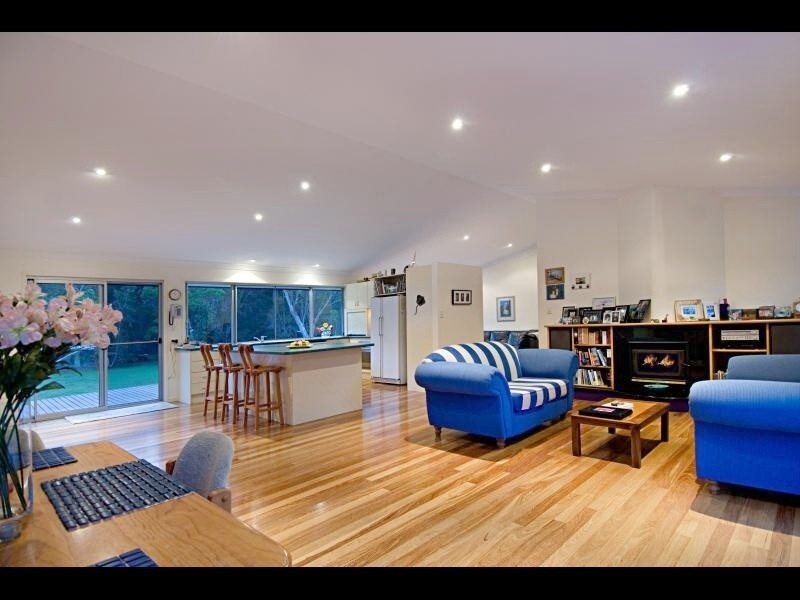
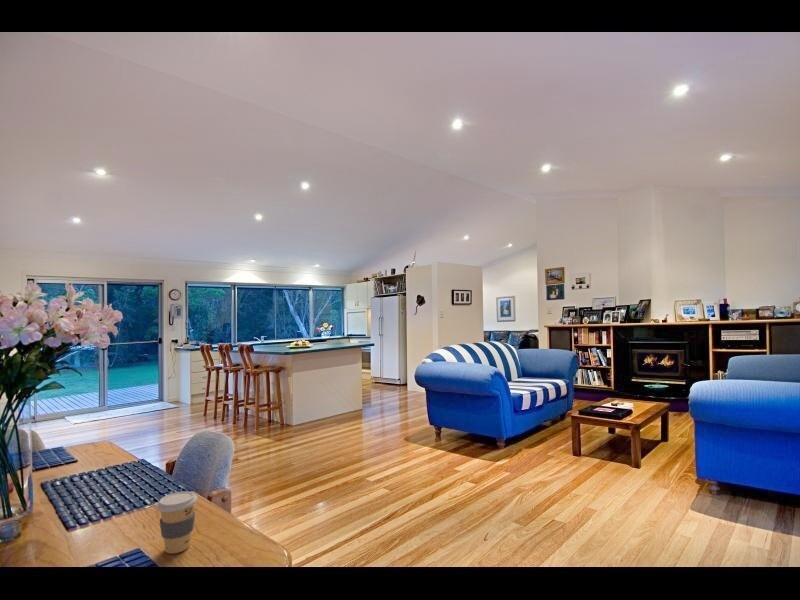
+ coffee cup (177, 522)
